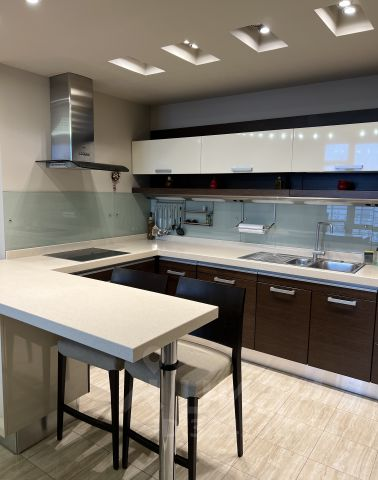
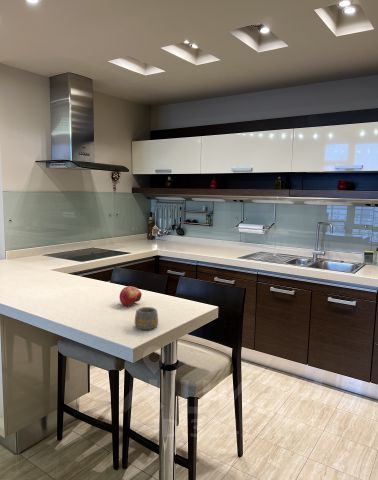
+ mug (147, 316)
+ fruit (130, 295)
